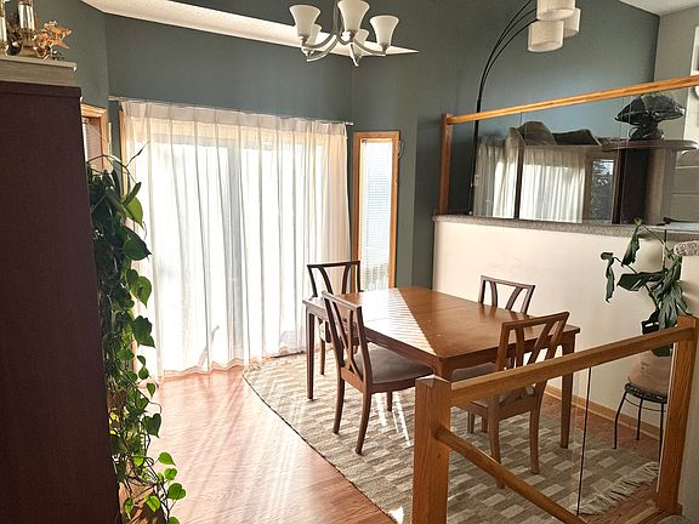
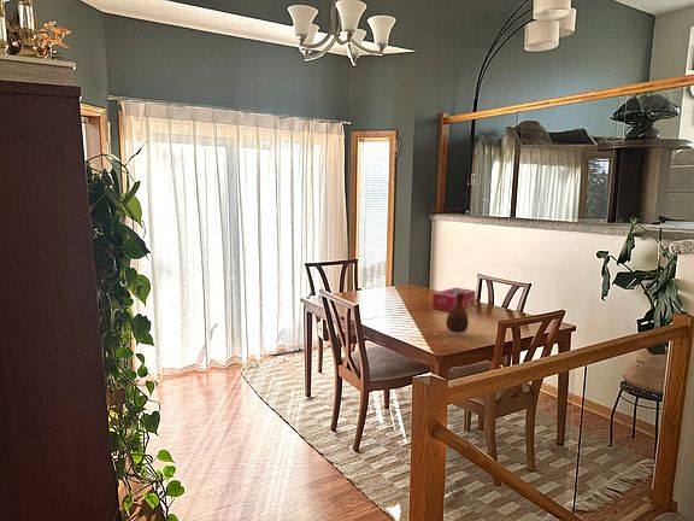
+ vase (459, 316)
+ tissue box (453, 299)
